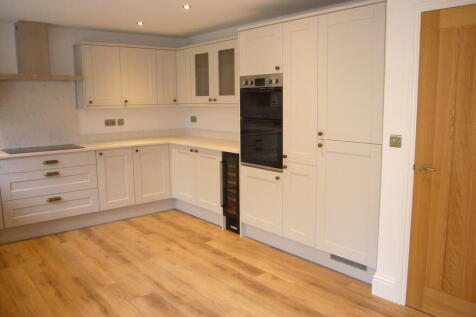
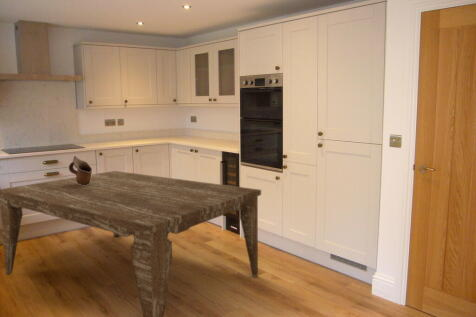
+ dining table (128, 233)
+ ceramic pitcher (81, 170)
